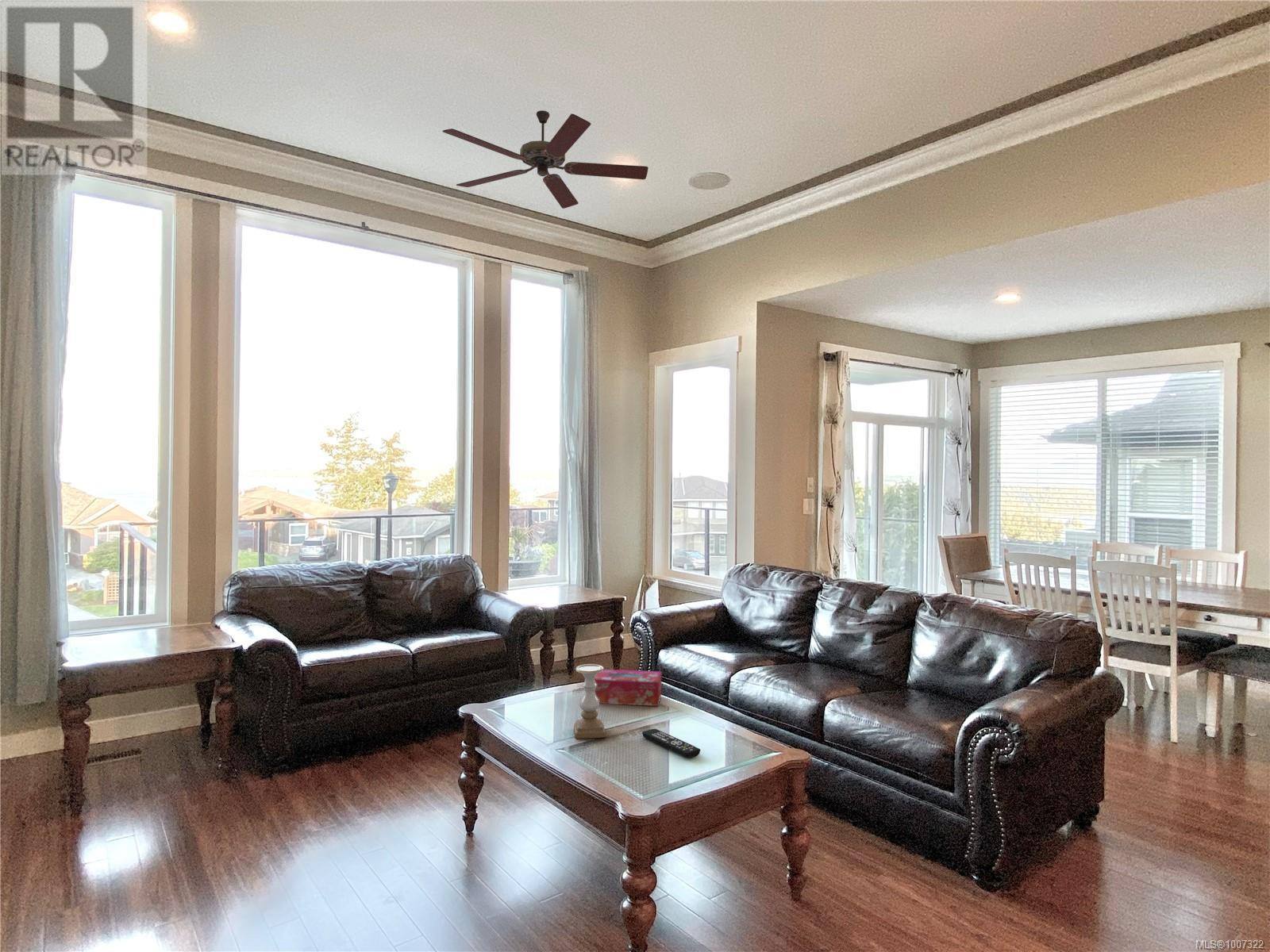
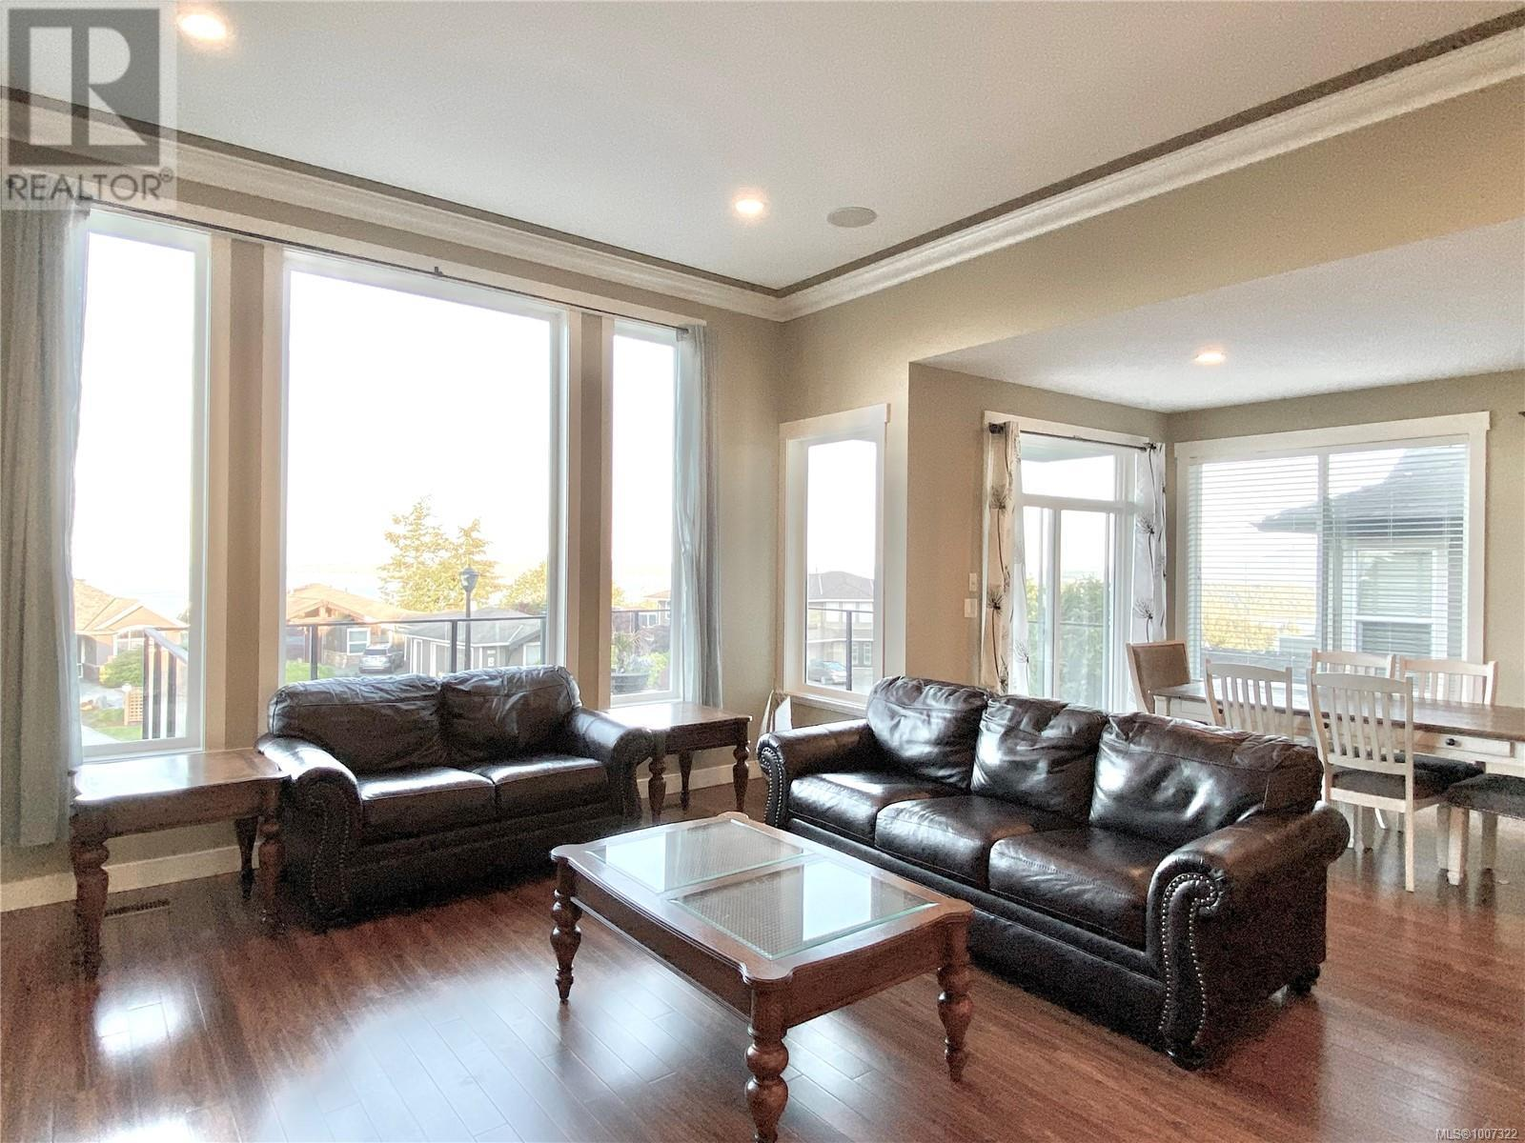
- tissue box (625, 686)
- ceiling fan (550, 145)
- remote control (670, 743)
- candle holder (589, 700)
